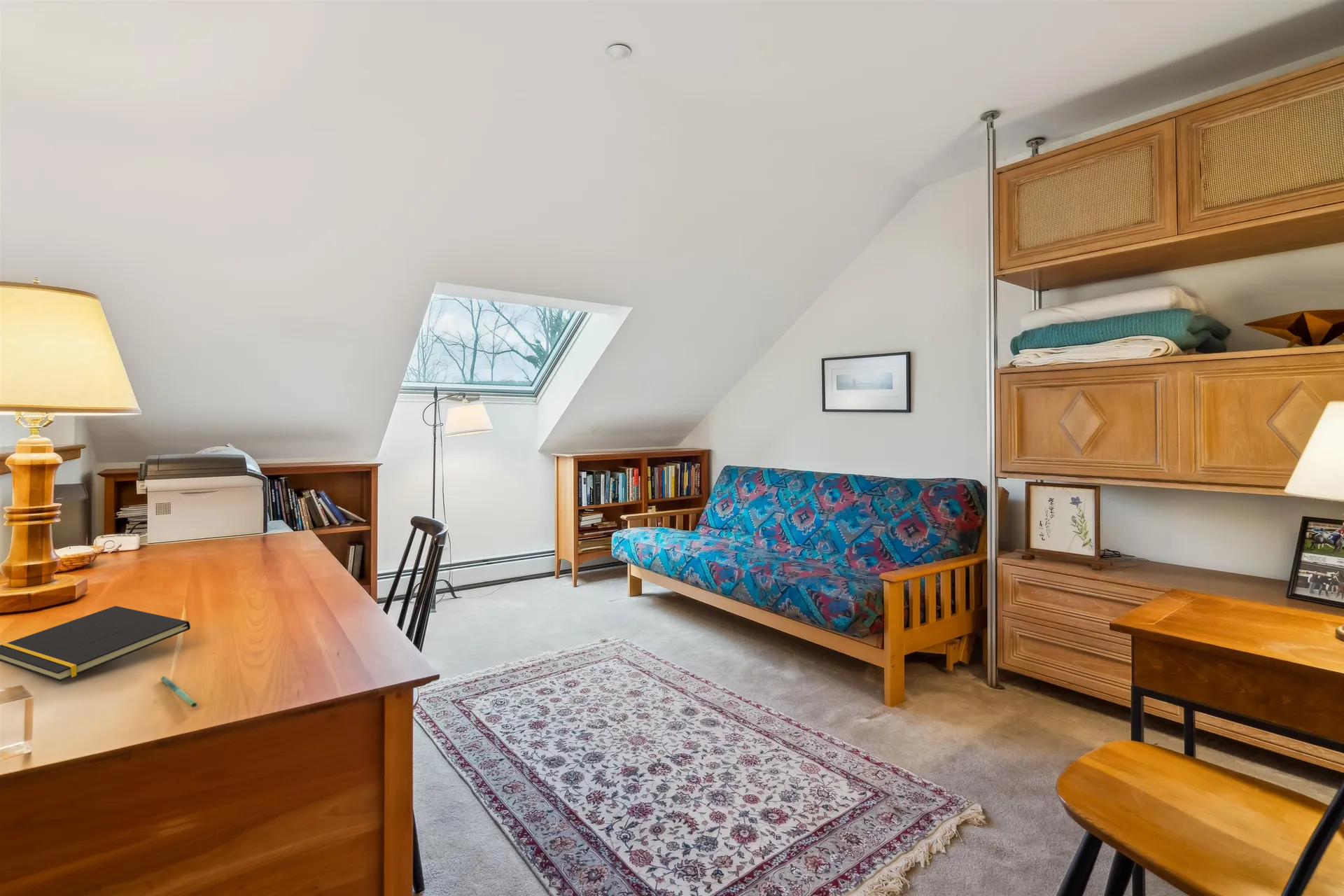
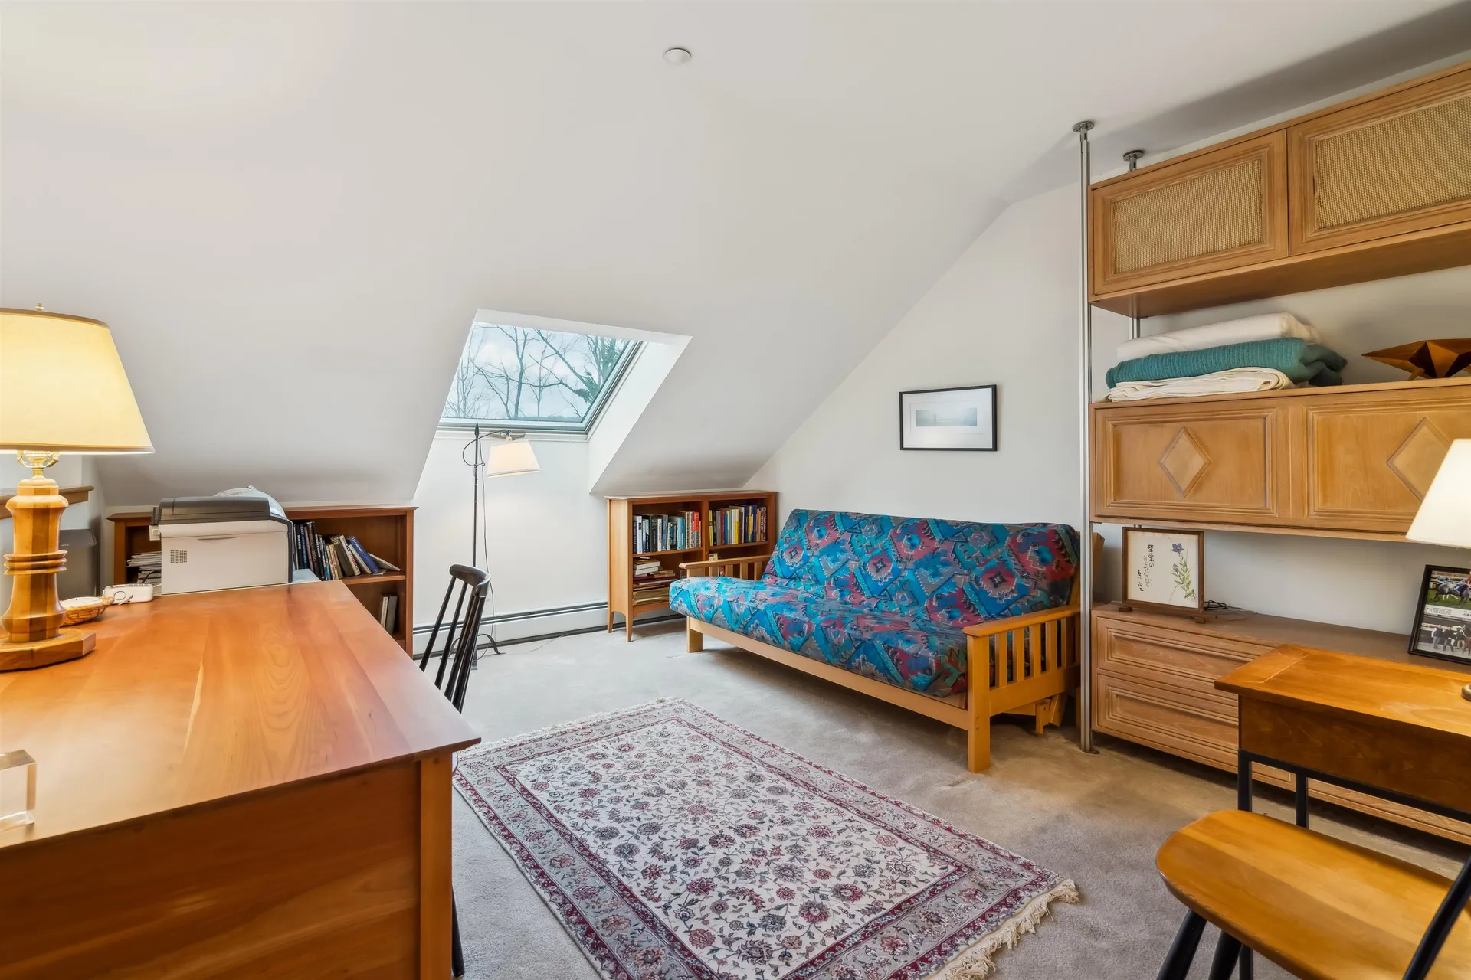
- notepad (91, 639)
- pen (178, 691)
